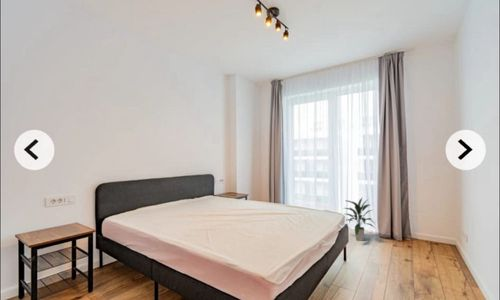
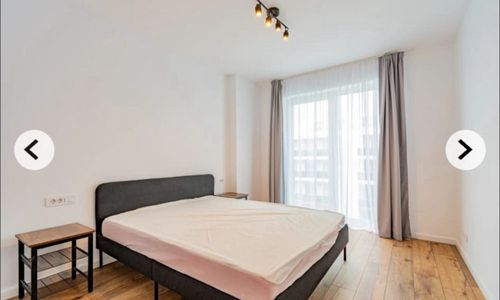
- indoor plant (358, 218)
